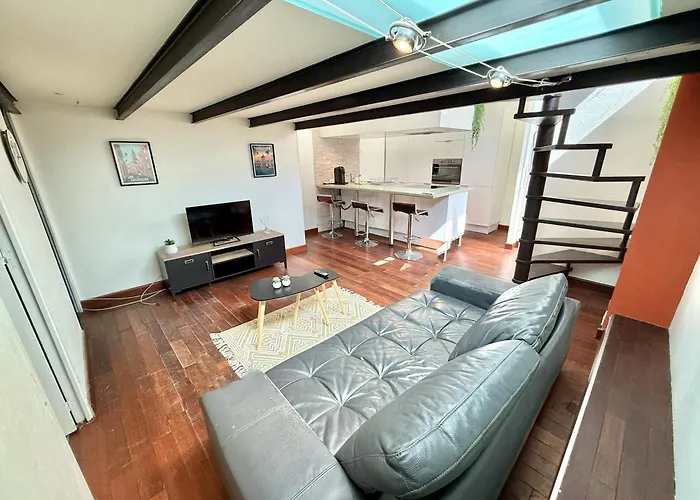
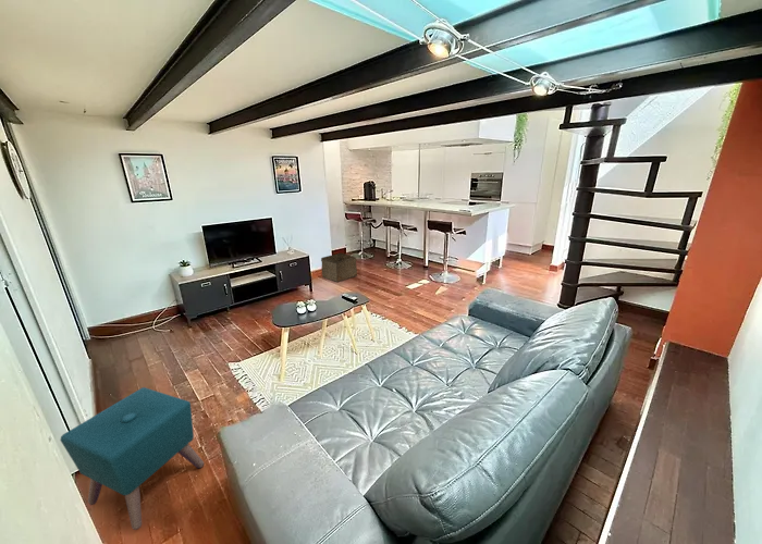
+ storage bin (339, 267)
+ ottoman (139, 452)
